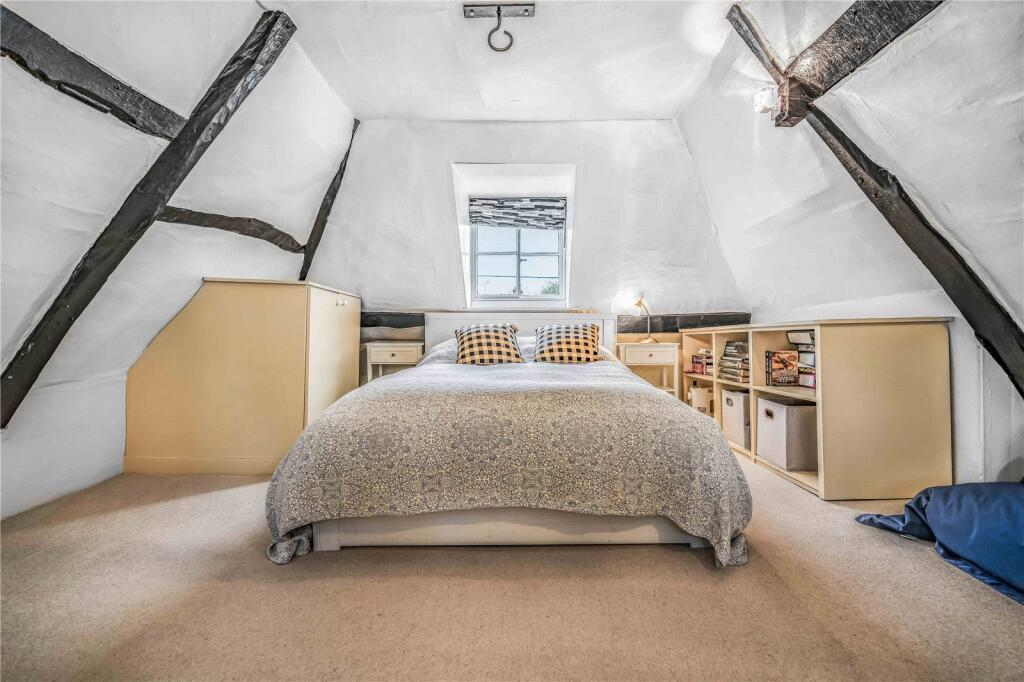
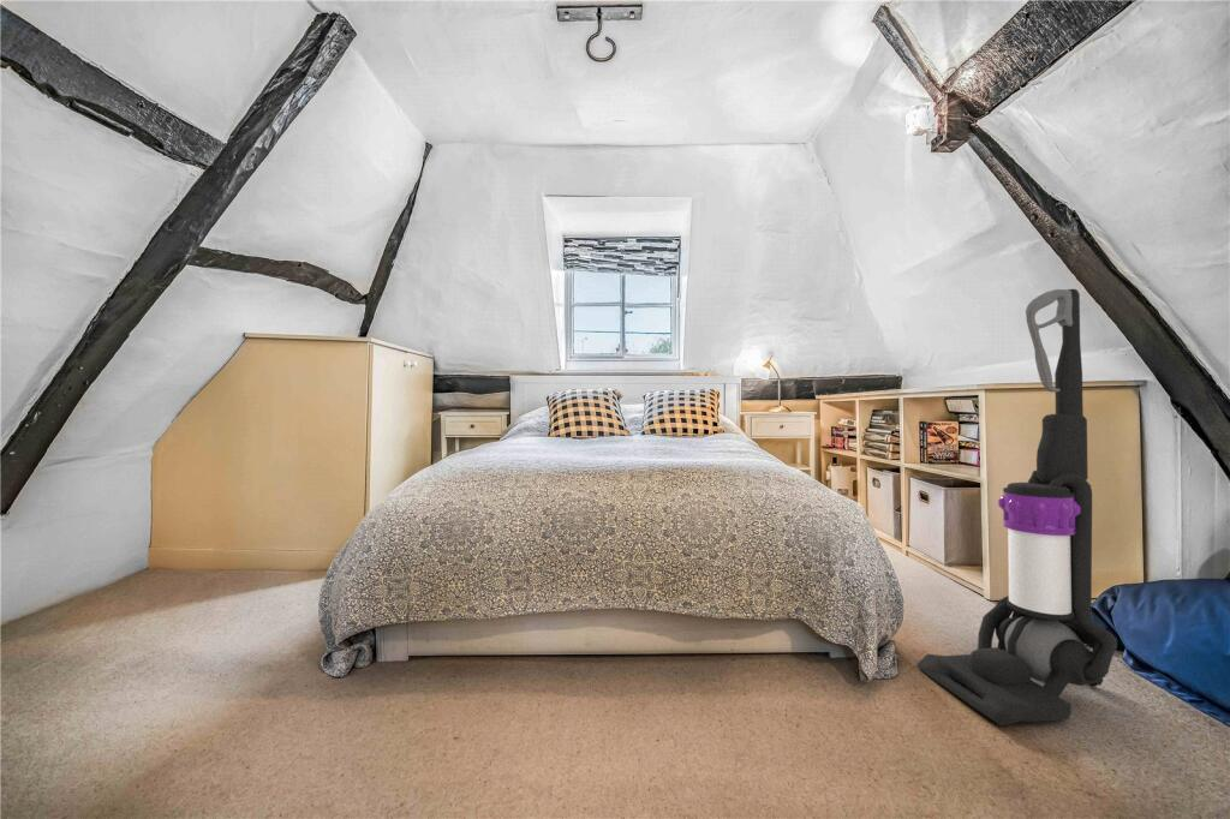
+ vacuum cleaner (1025, 488)
